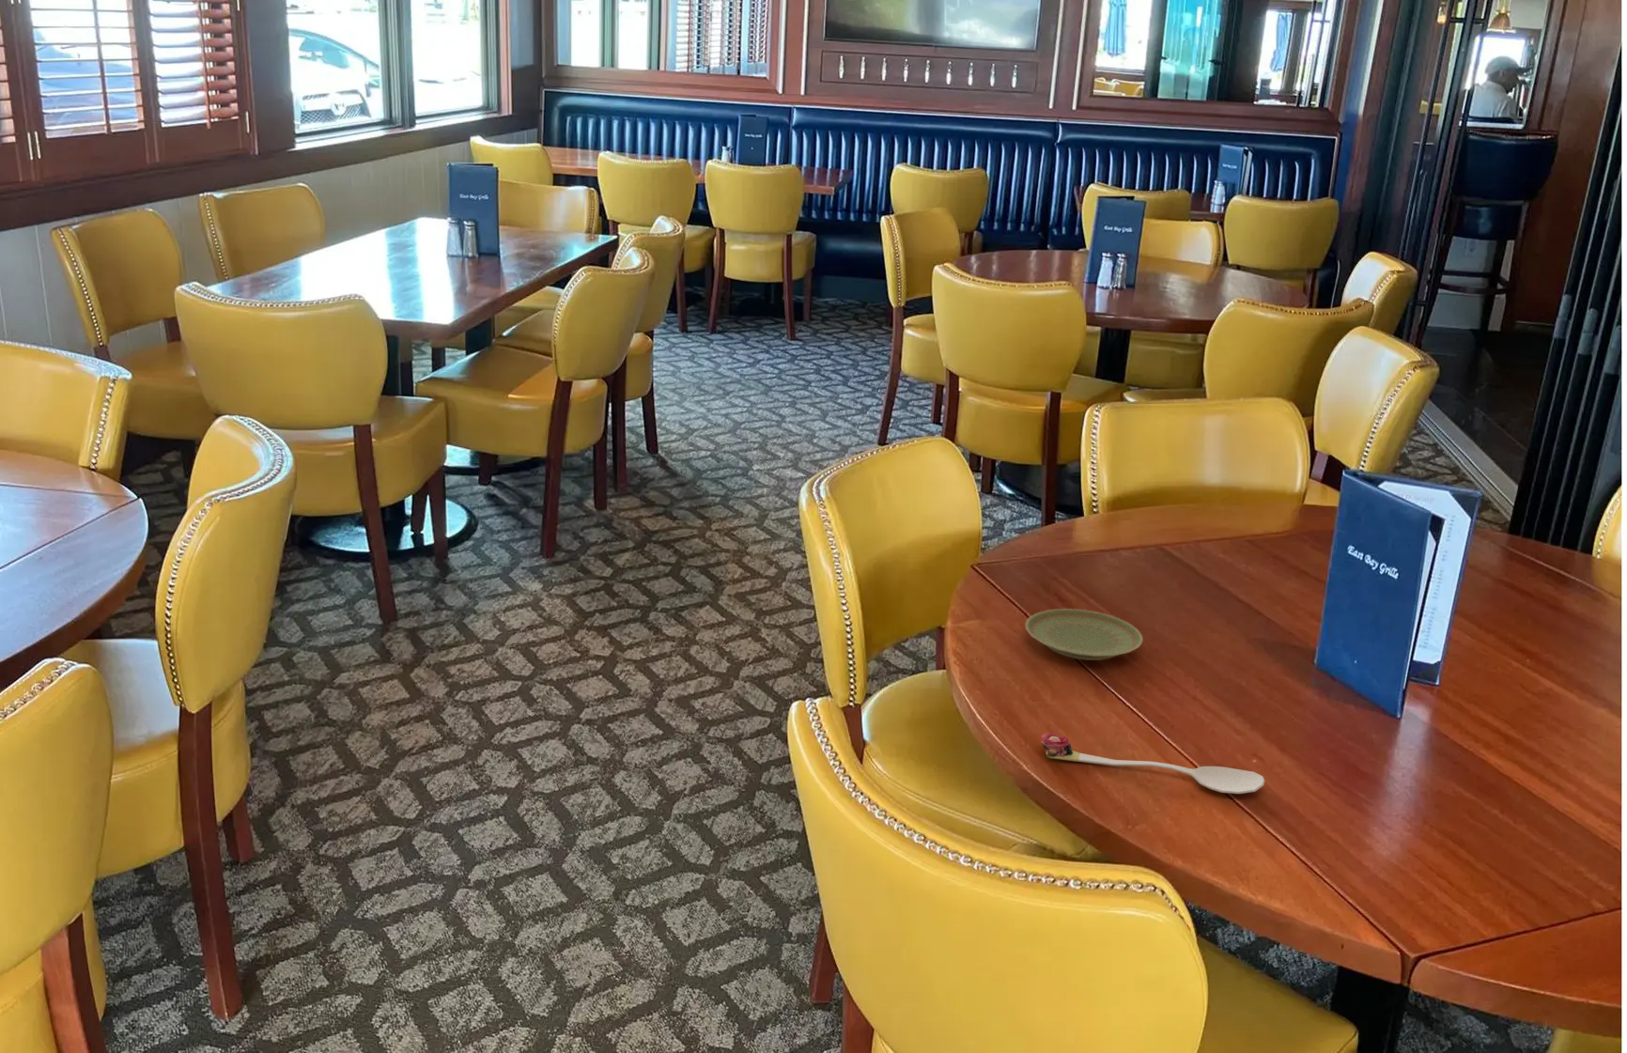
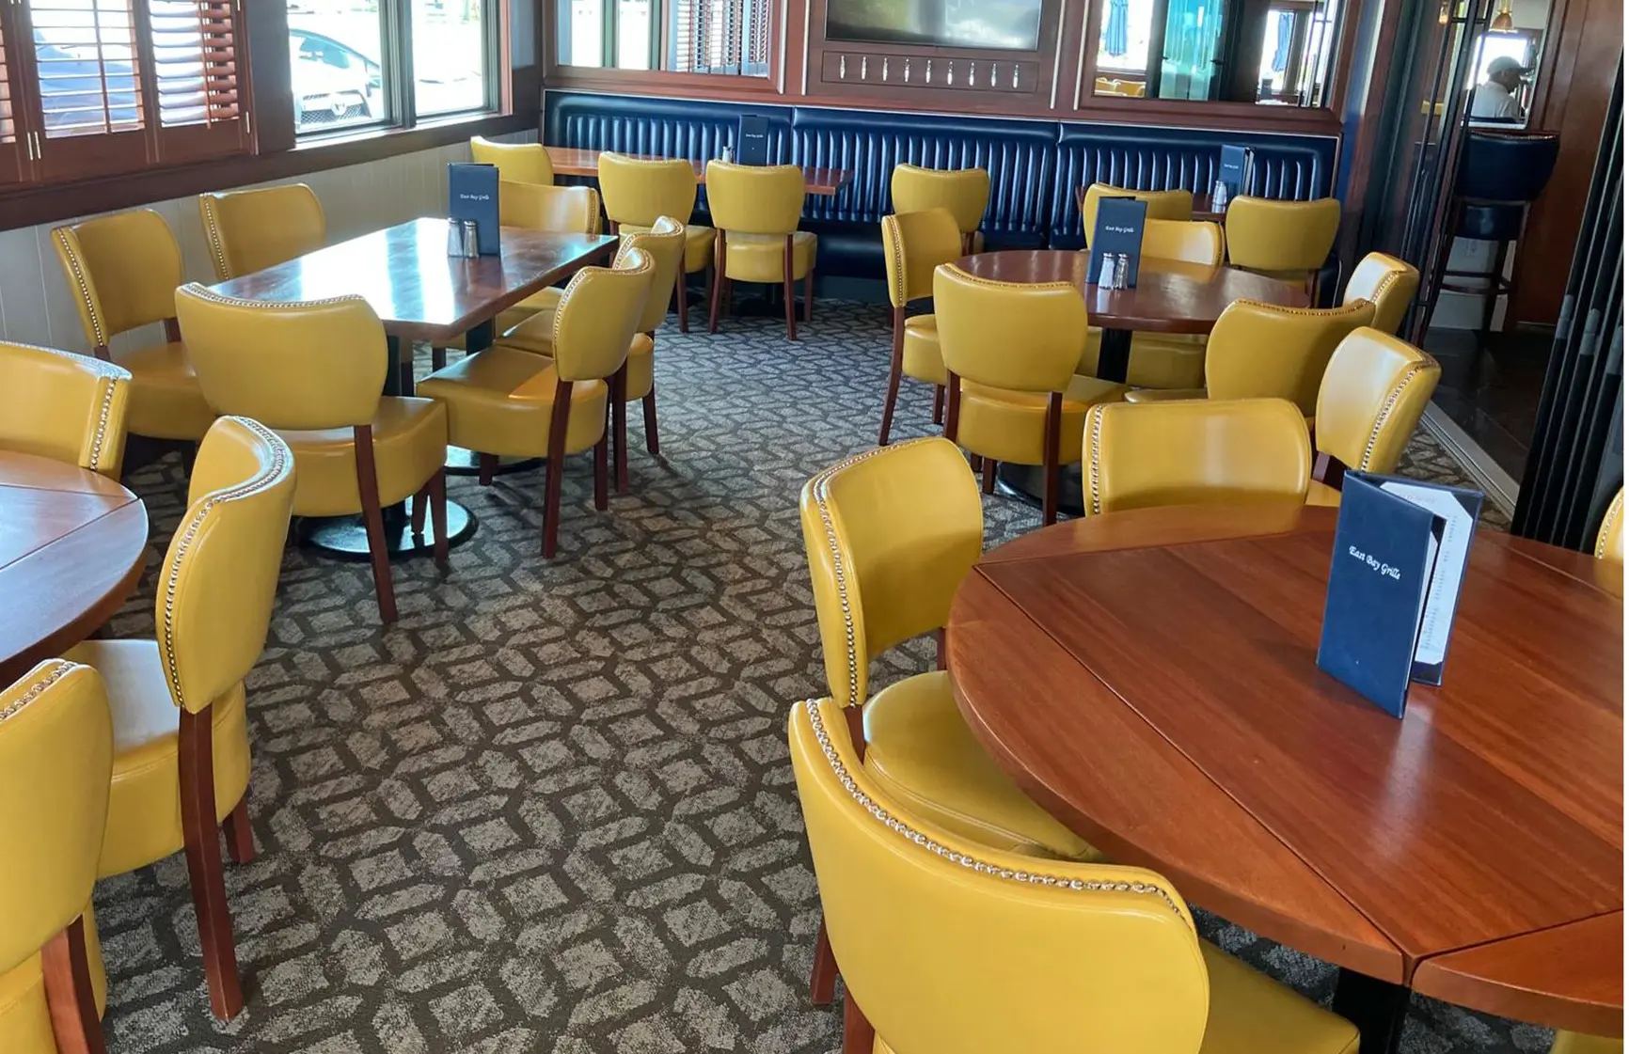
- spoon (1150, 761)
- plate (1083, 637)
